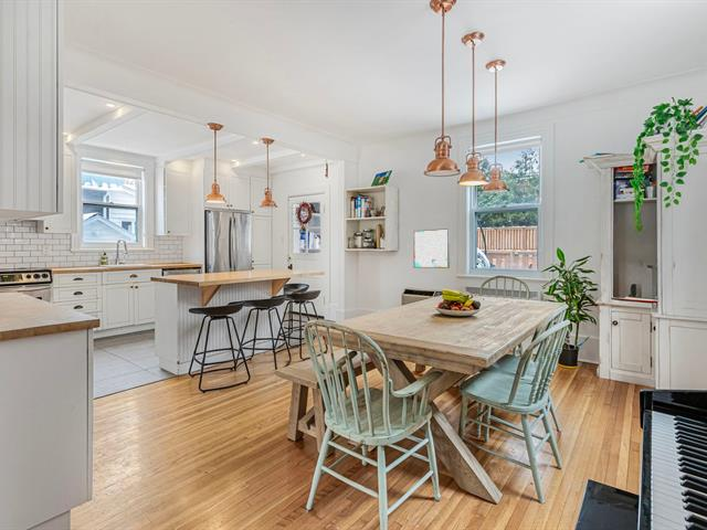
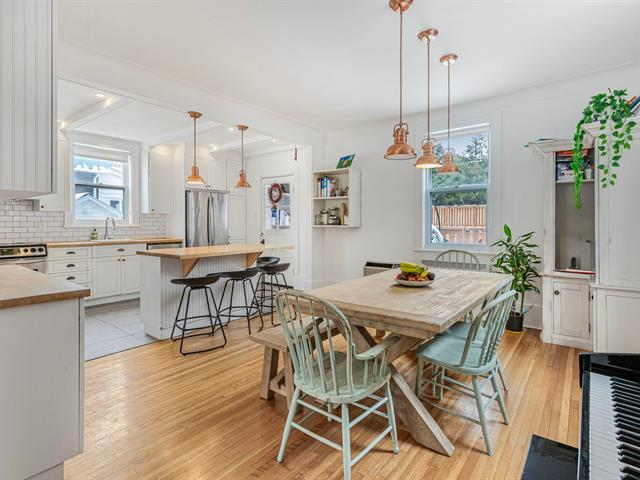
- wall art (431, 248)
